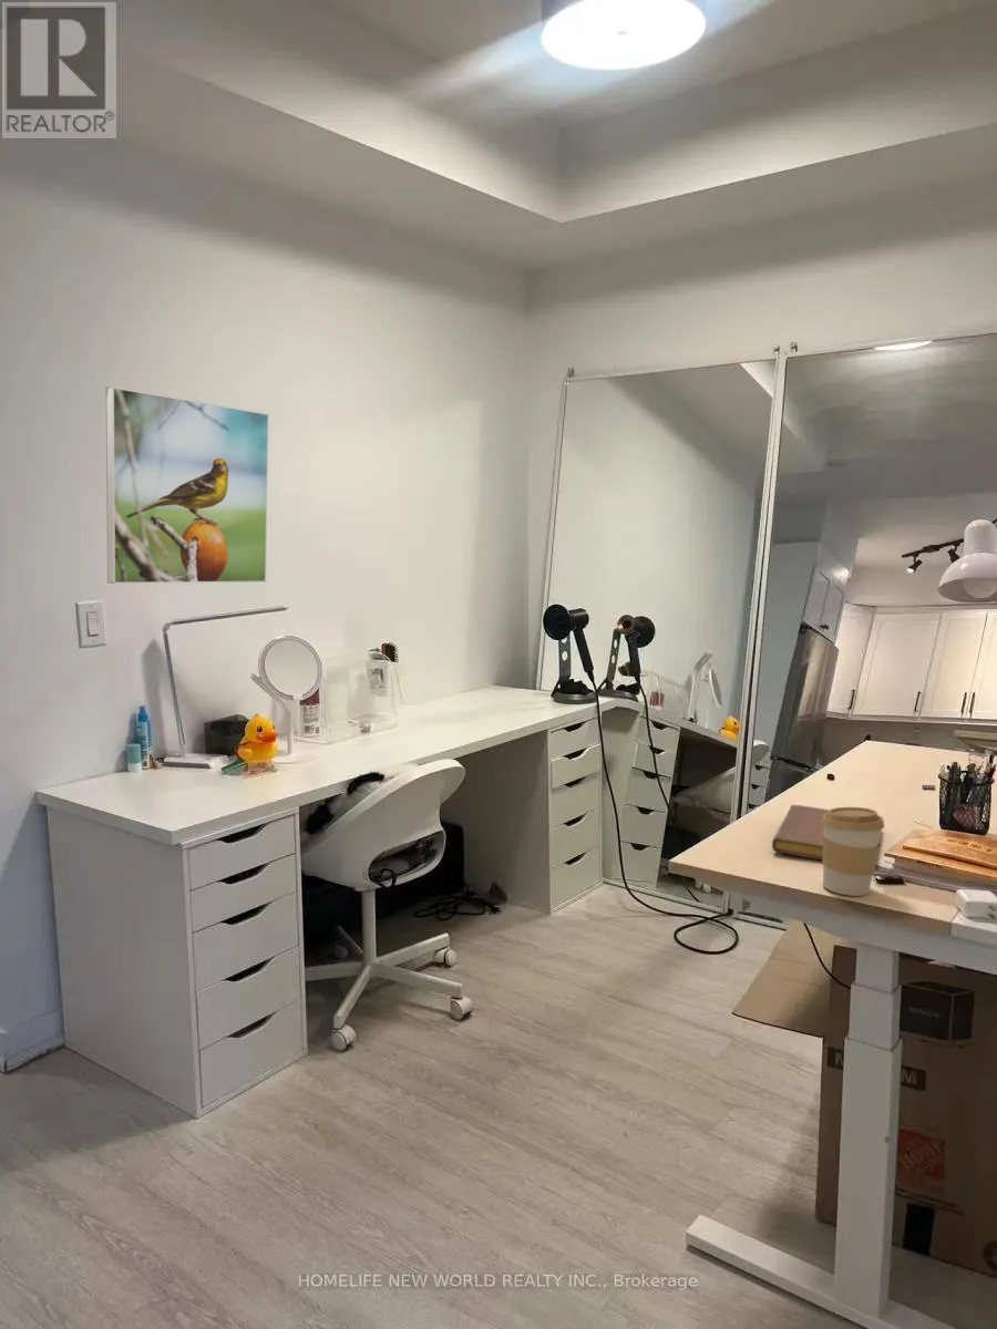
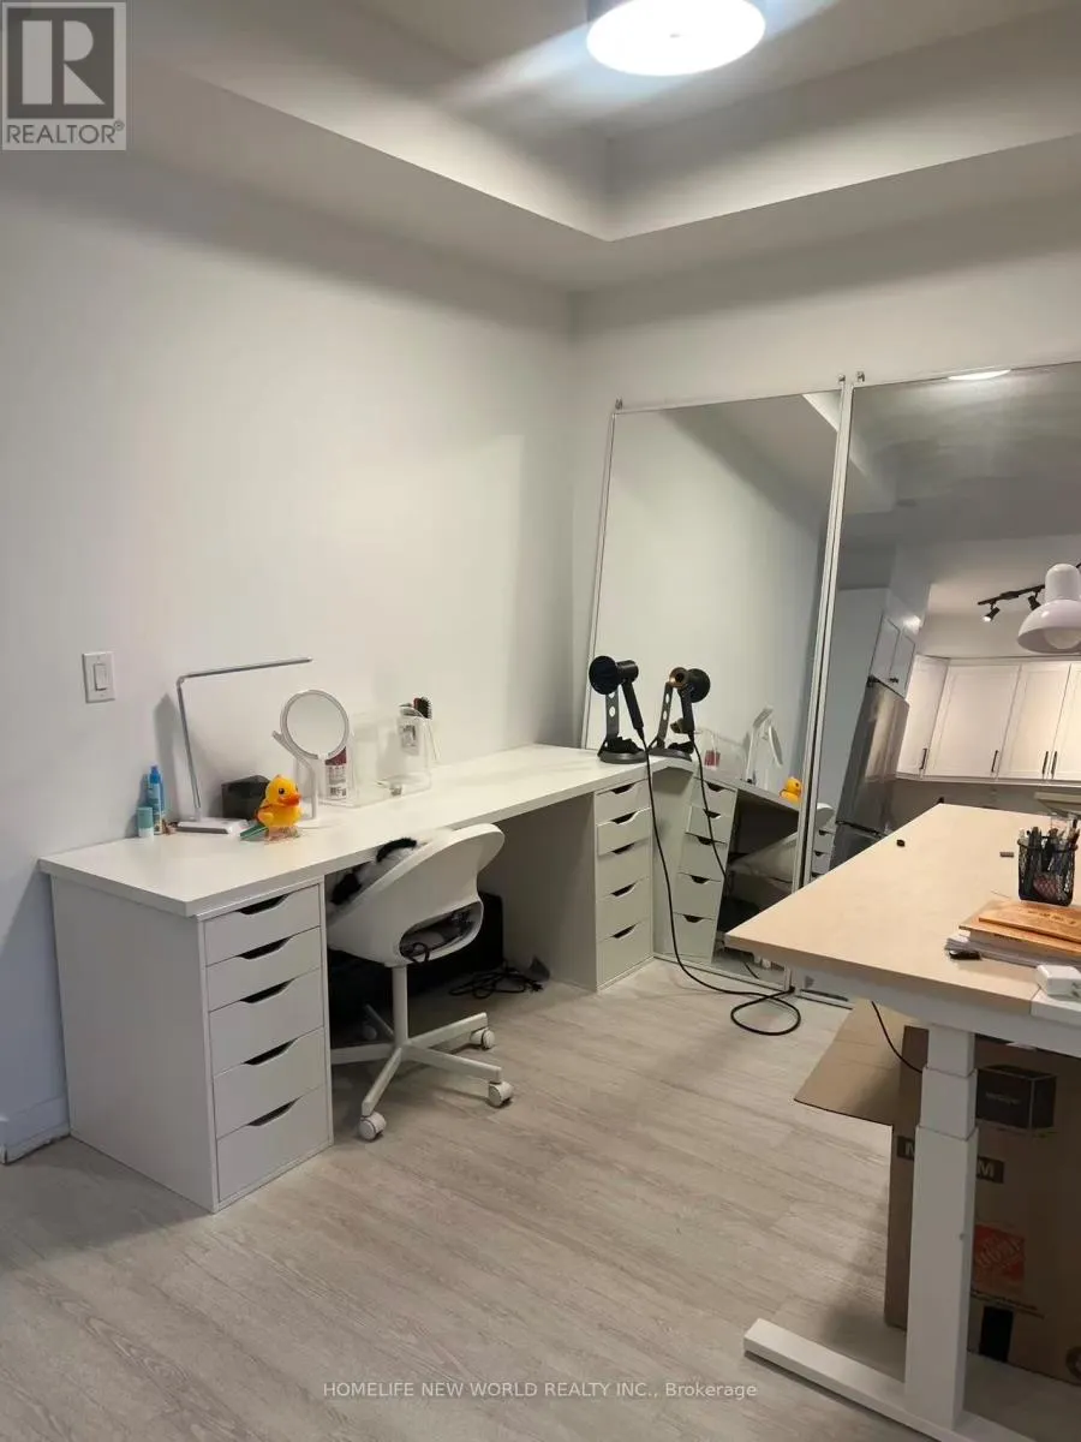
- notebook (823, 833)
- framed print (193, 493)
- coffee cup (850, 848)
